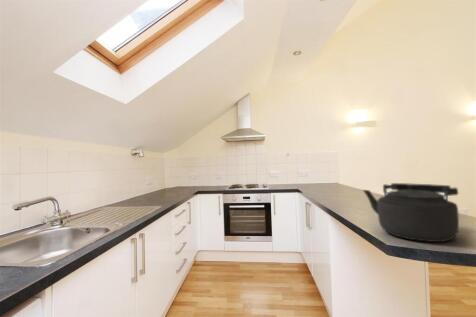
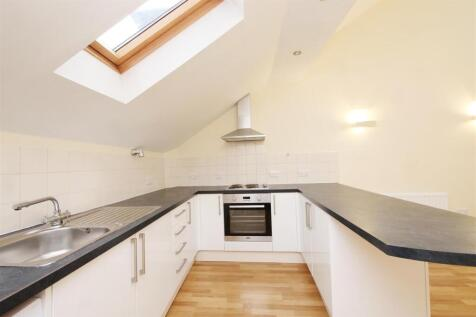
- kettle (412, 208)
